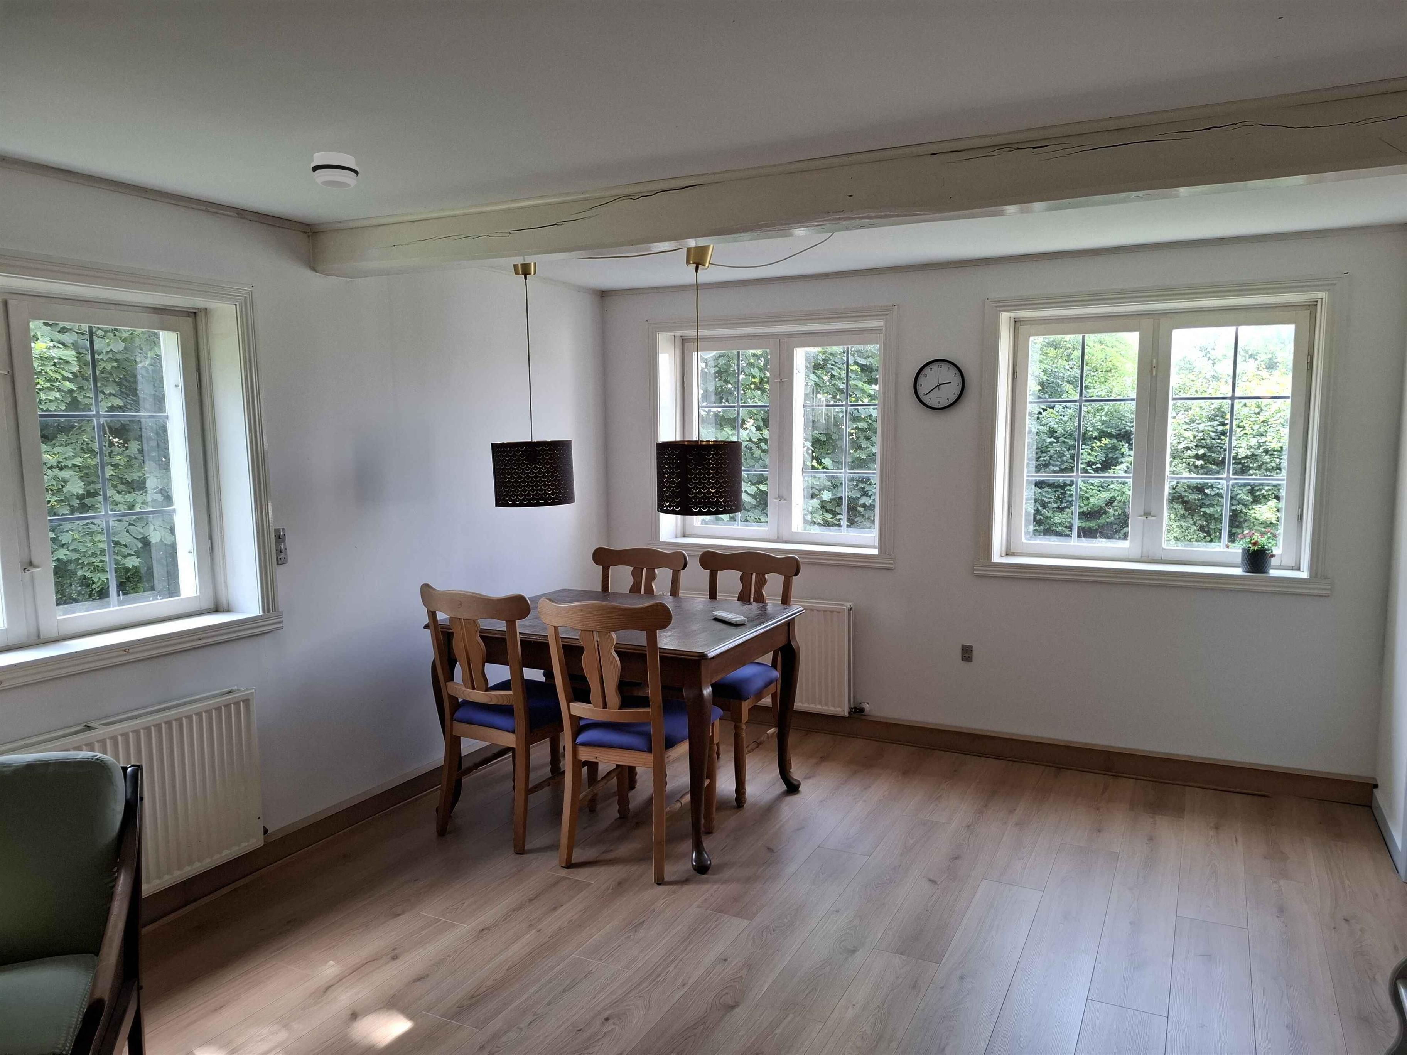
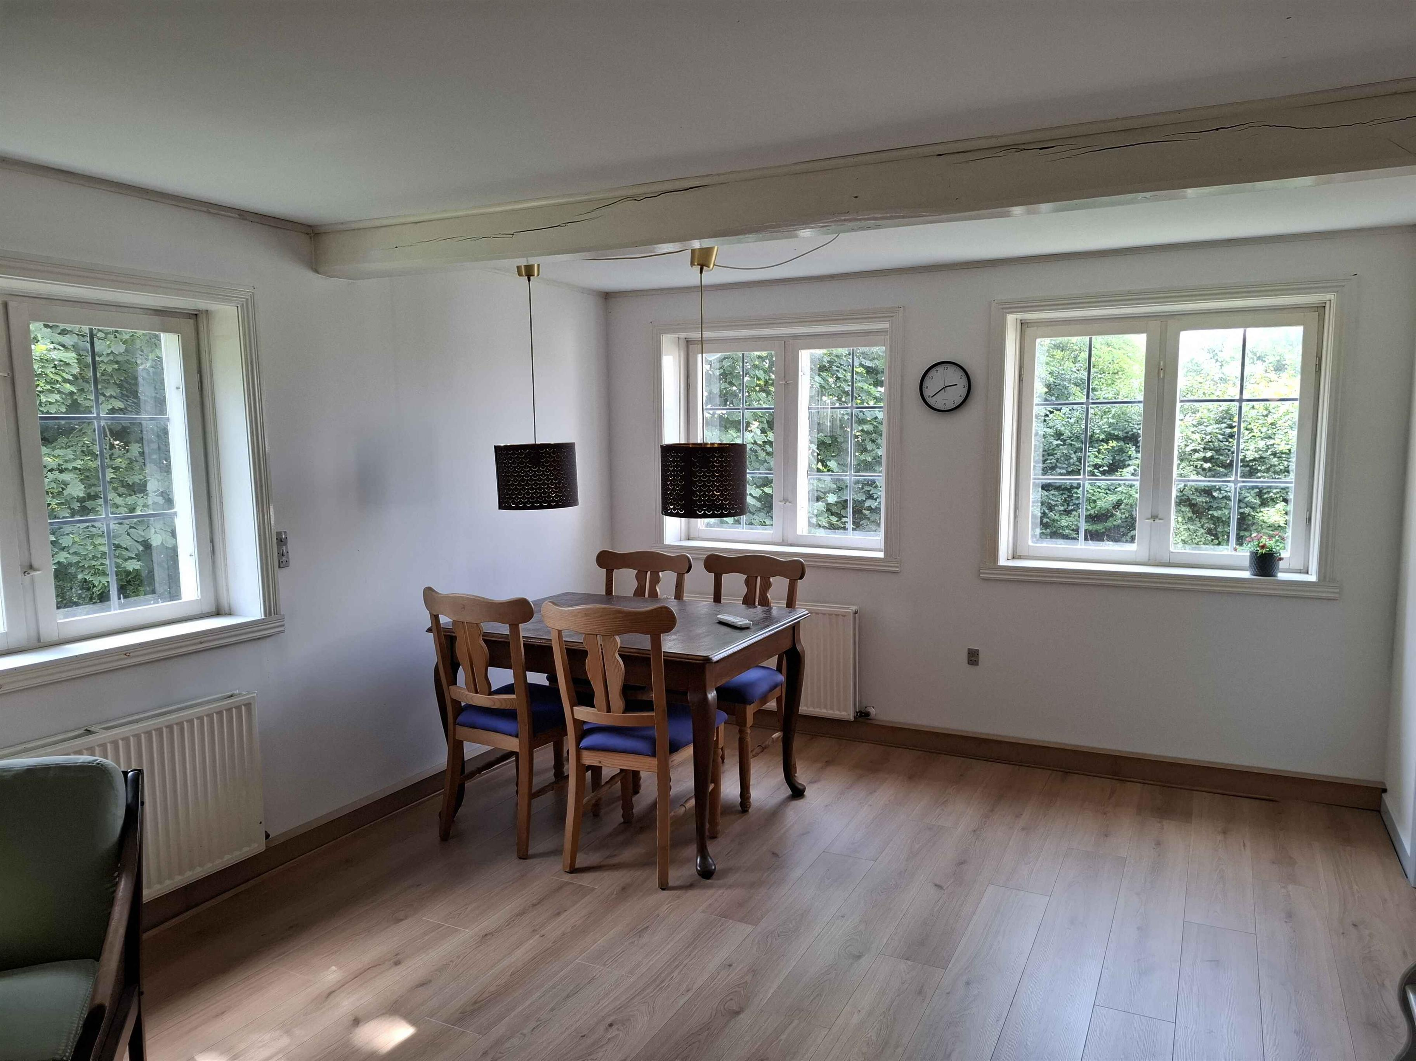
- smoke detector (336, 171)
